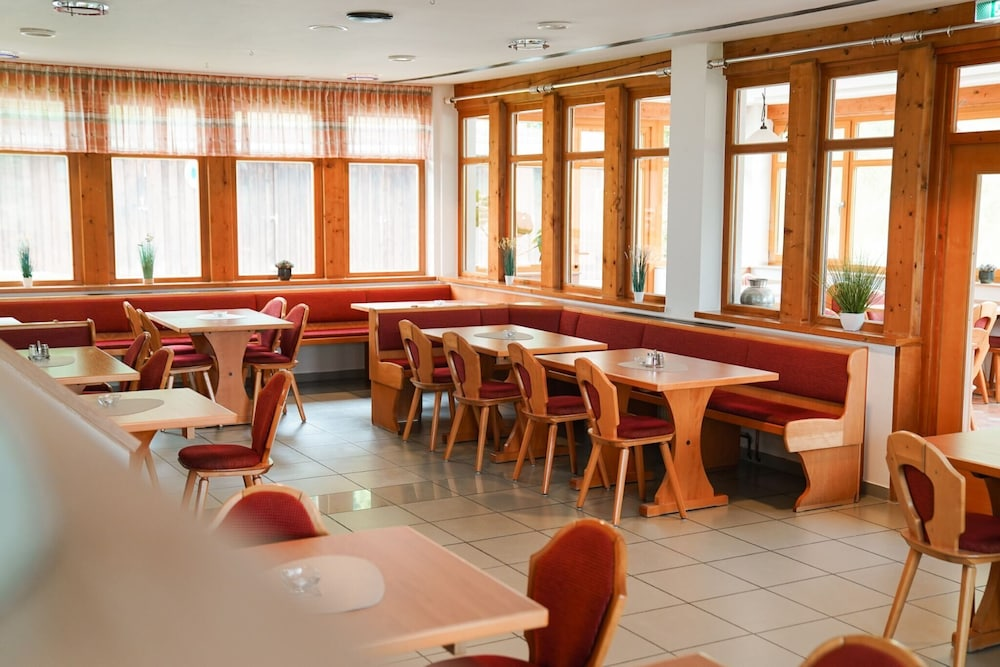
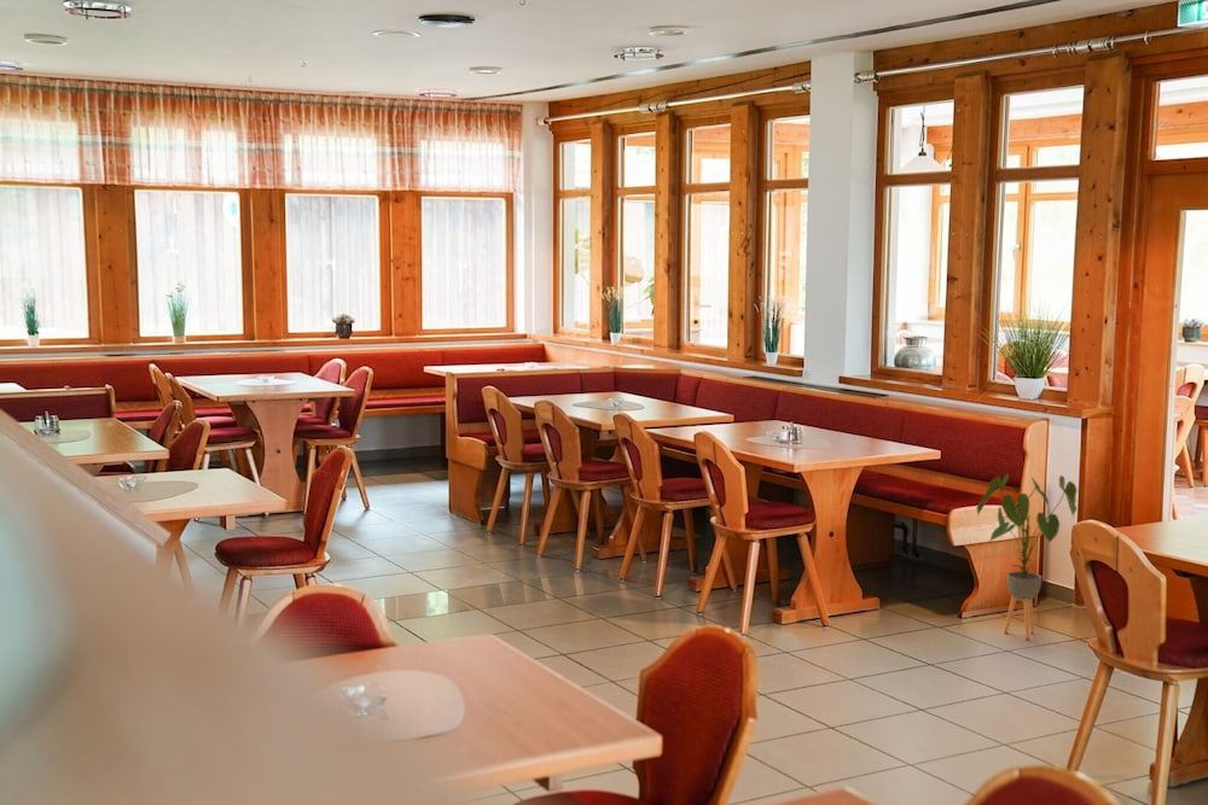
+ house plant (1020, 553)
